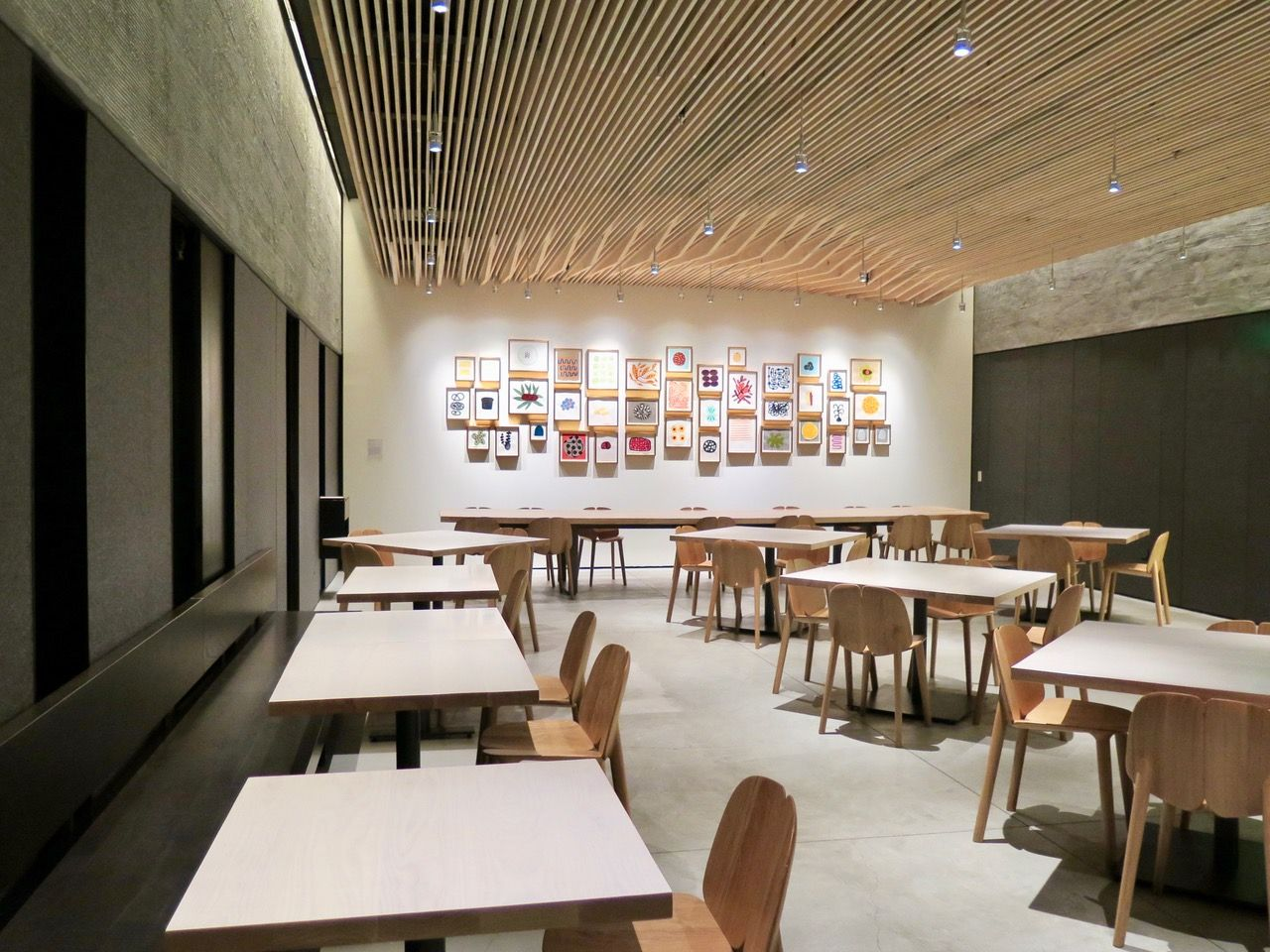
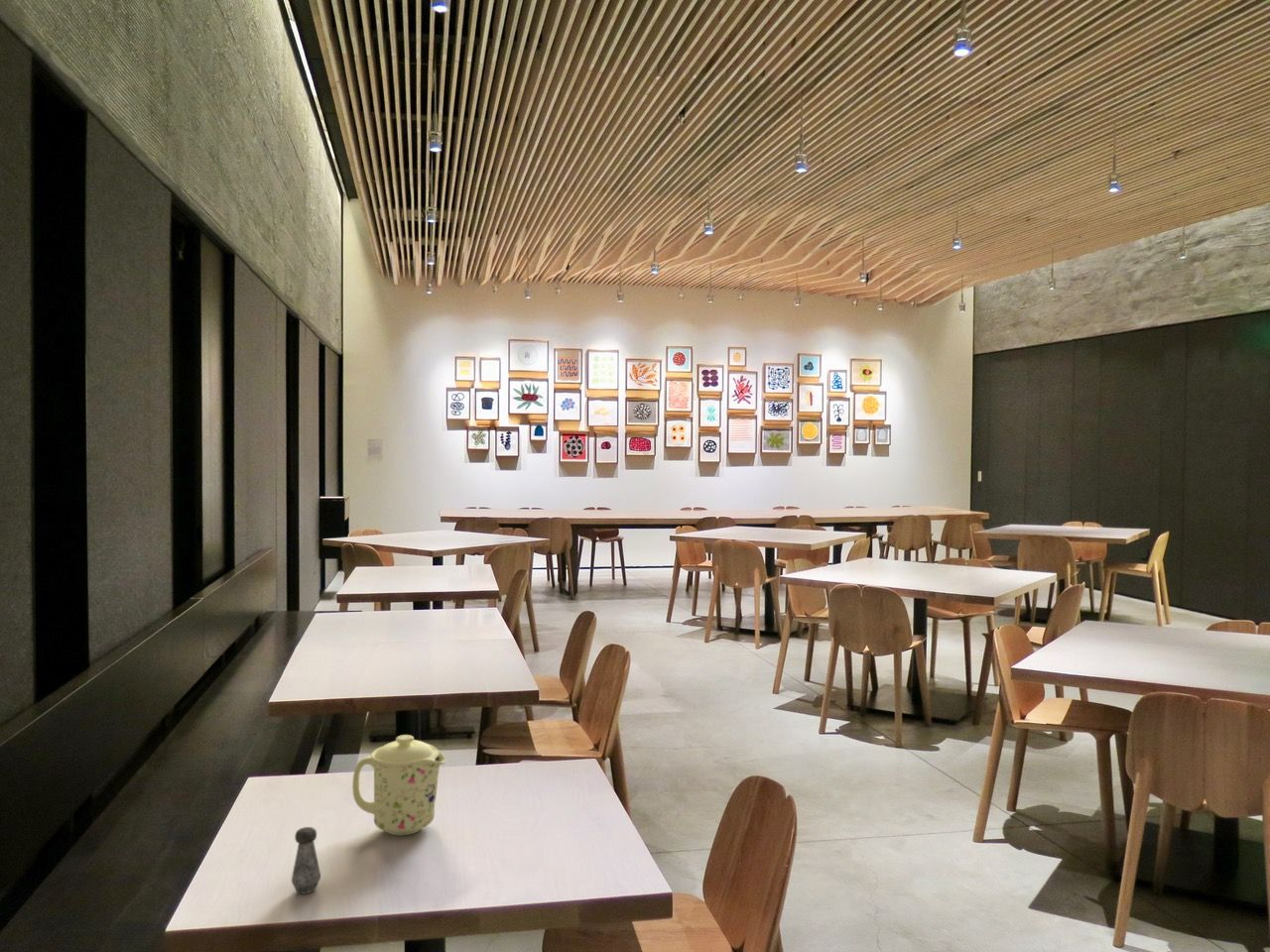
+ mug (399, 782)
+ salt shaker (306, 859)
